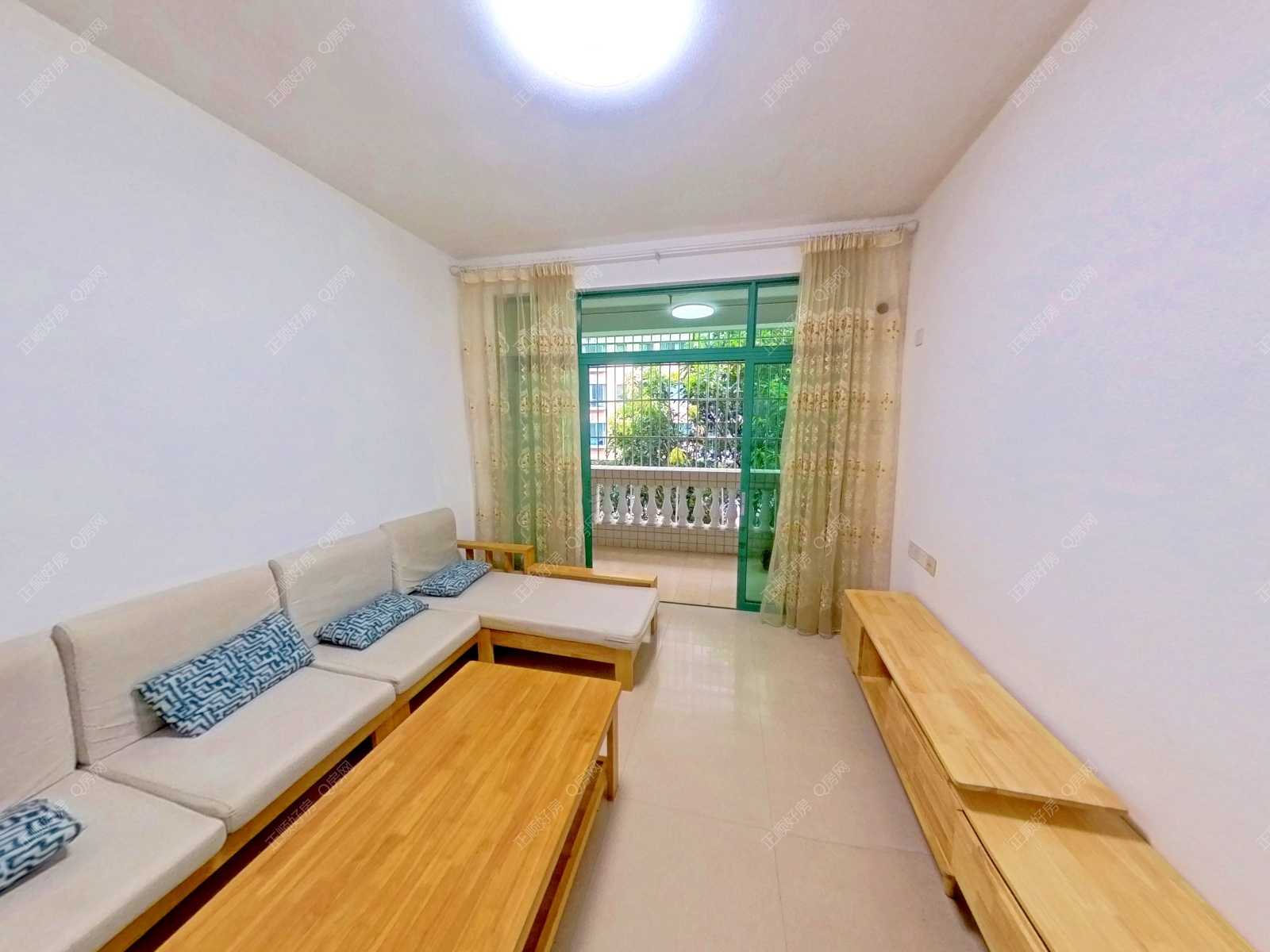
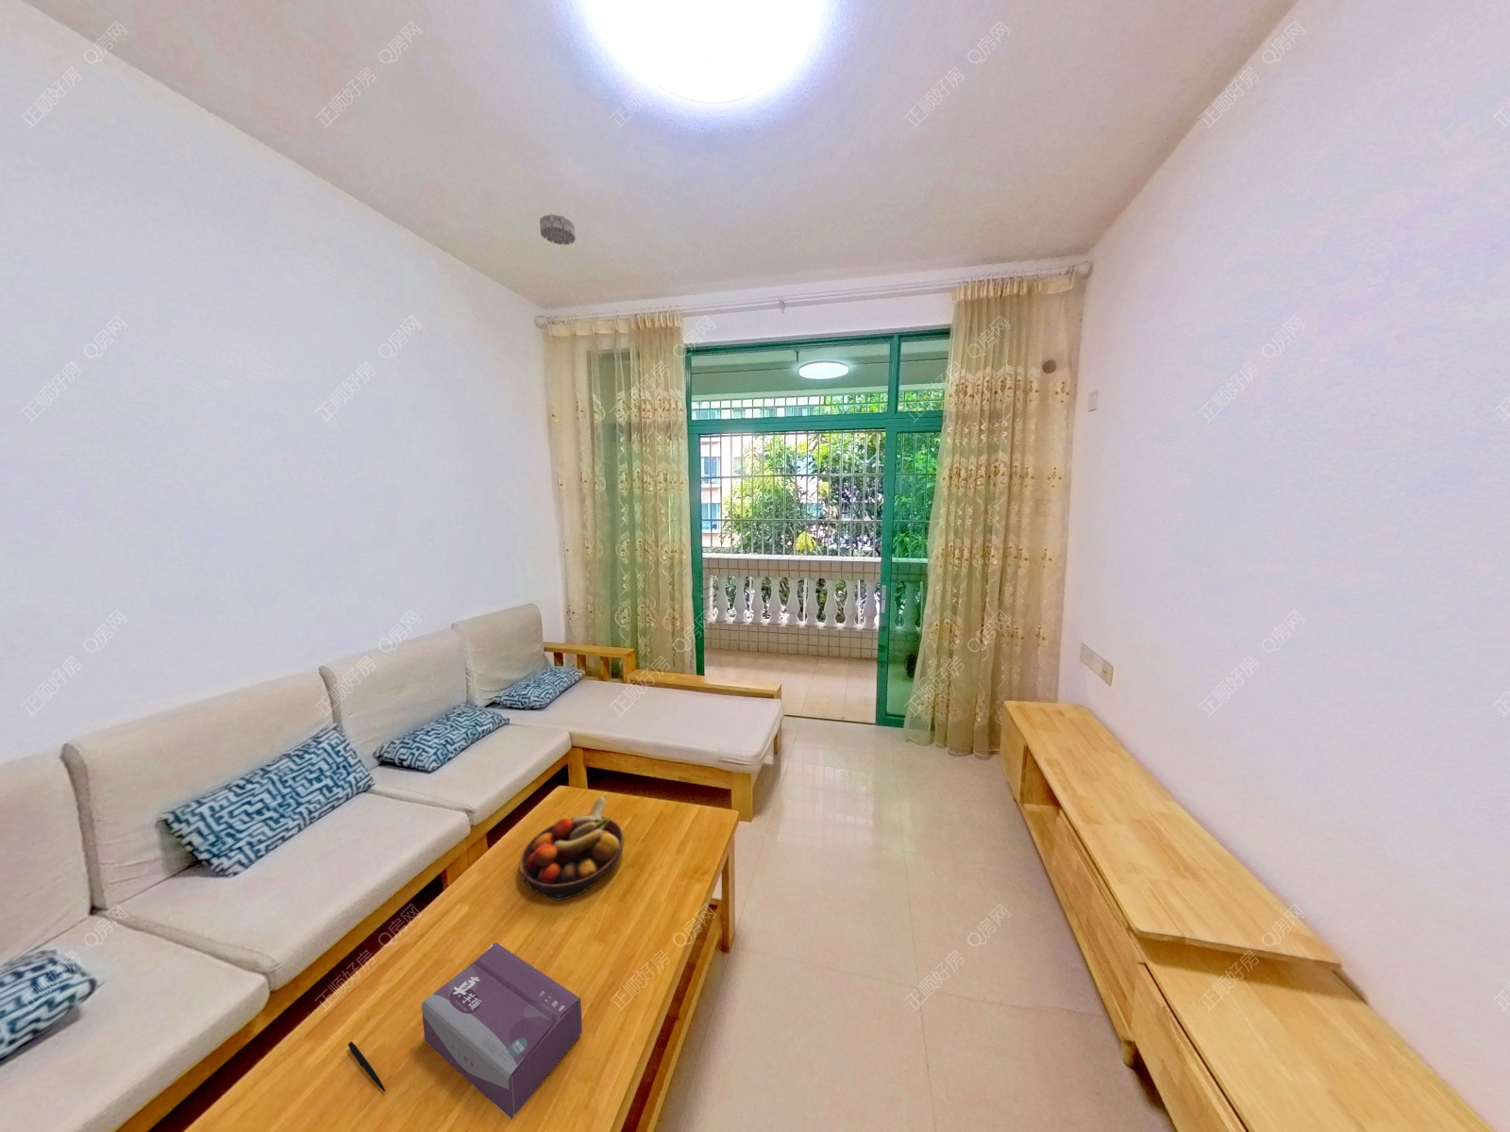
+ smoke detector (558, 228)
+ tissue box (502, 1017)
+ fruit bowl (573, 842)
+ pen (366, 1065)
